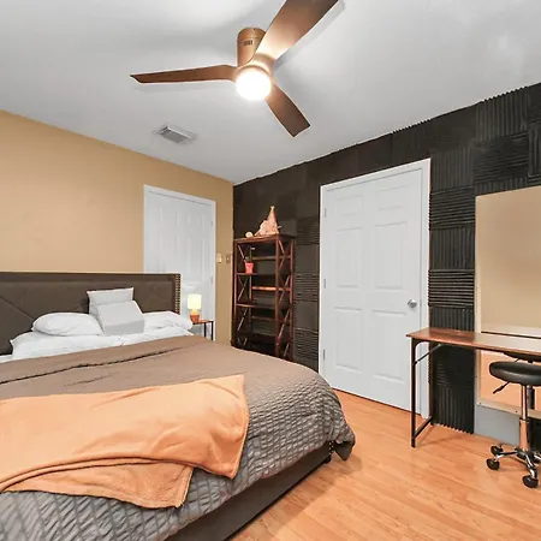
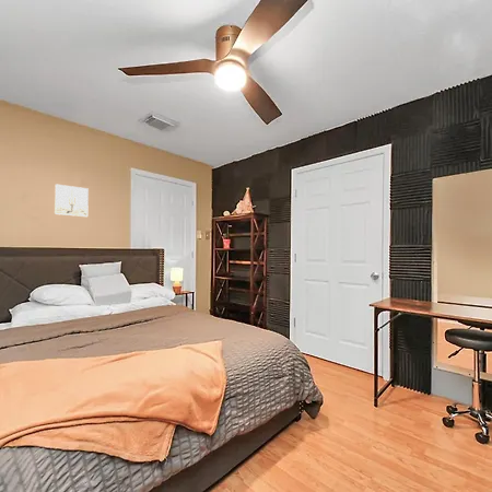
+ wall art (71, 200)
